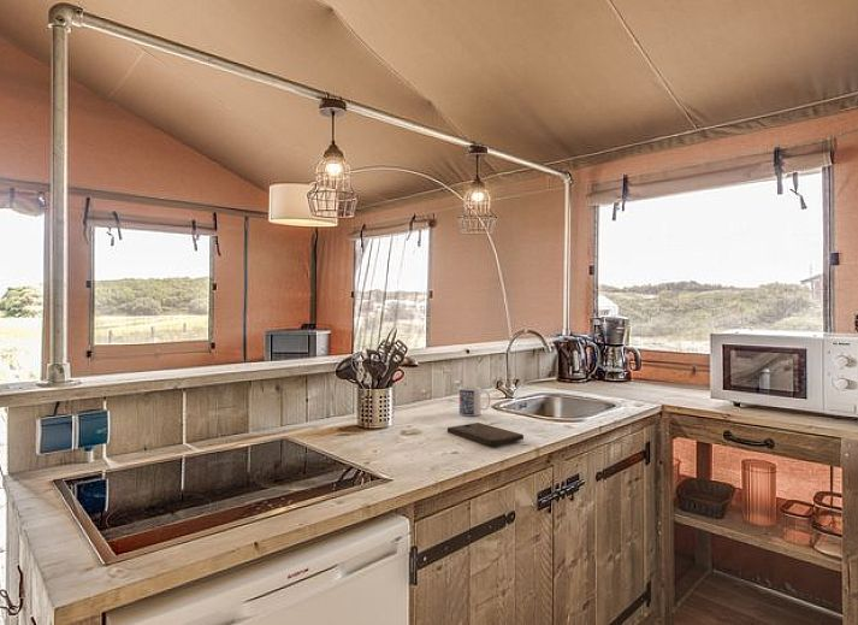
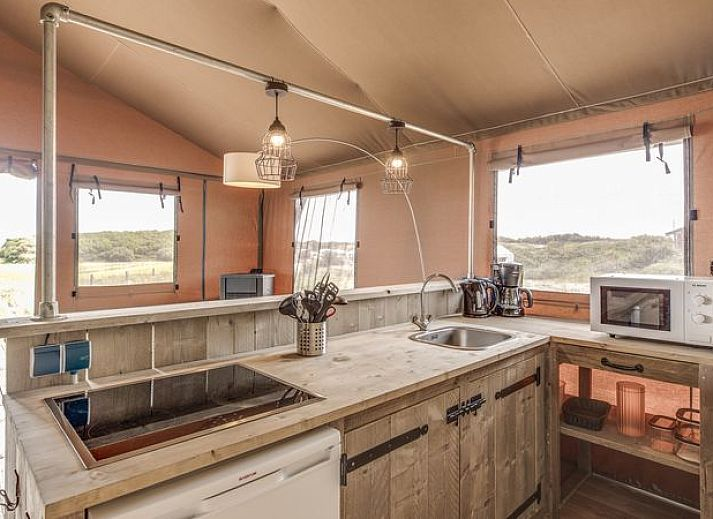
- cutting board (484, 432)
- mug (474, 400)
